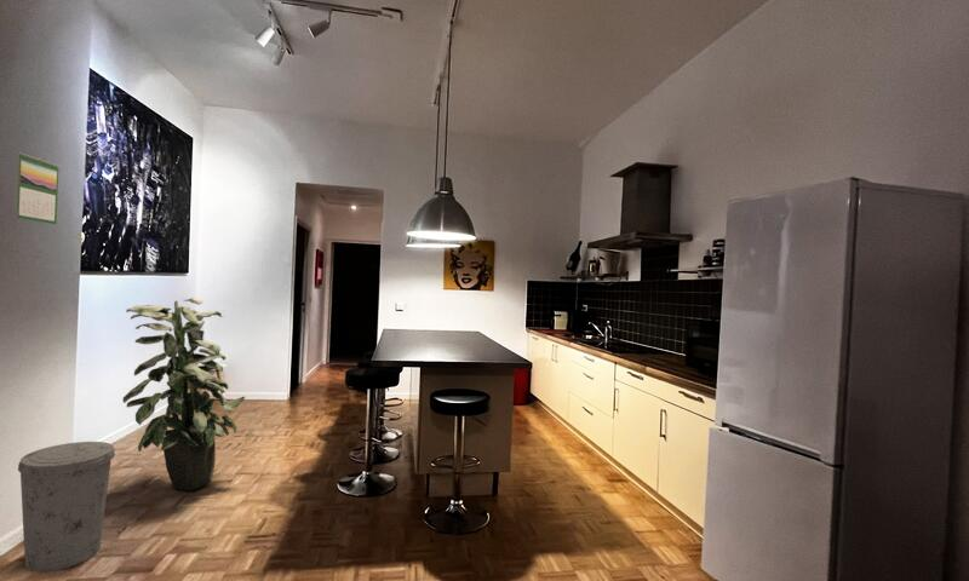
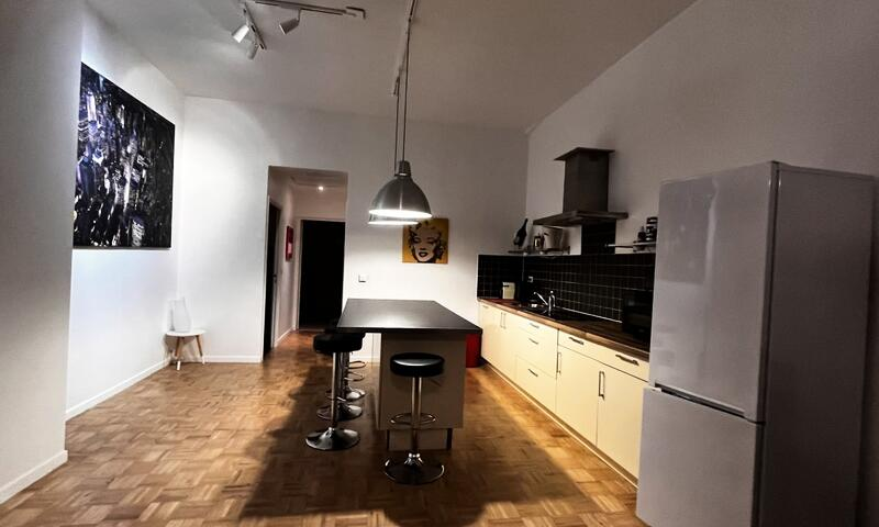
- trash can (67, 501)
- indoor plant (183, 392)
- calendar (38, 189)
